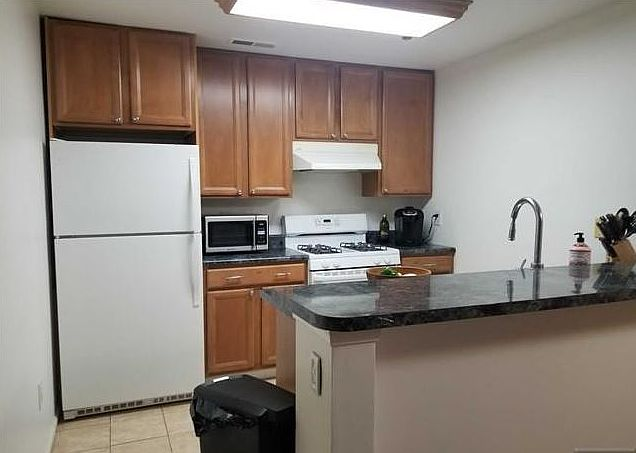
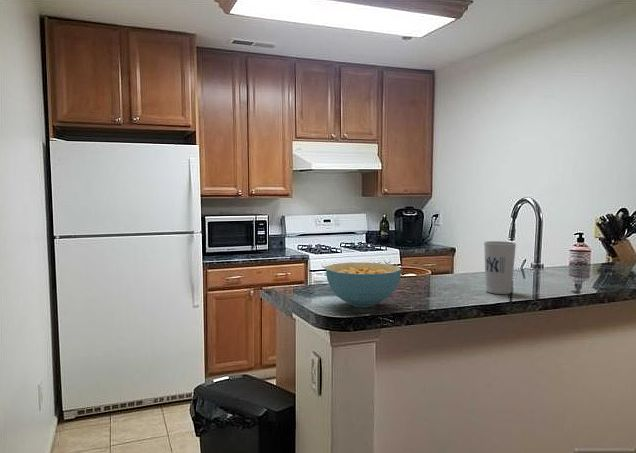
+ cup (499, 267)
+ cereal bowl (362, 286)
